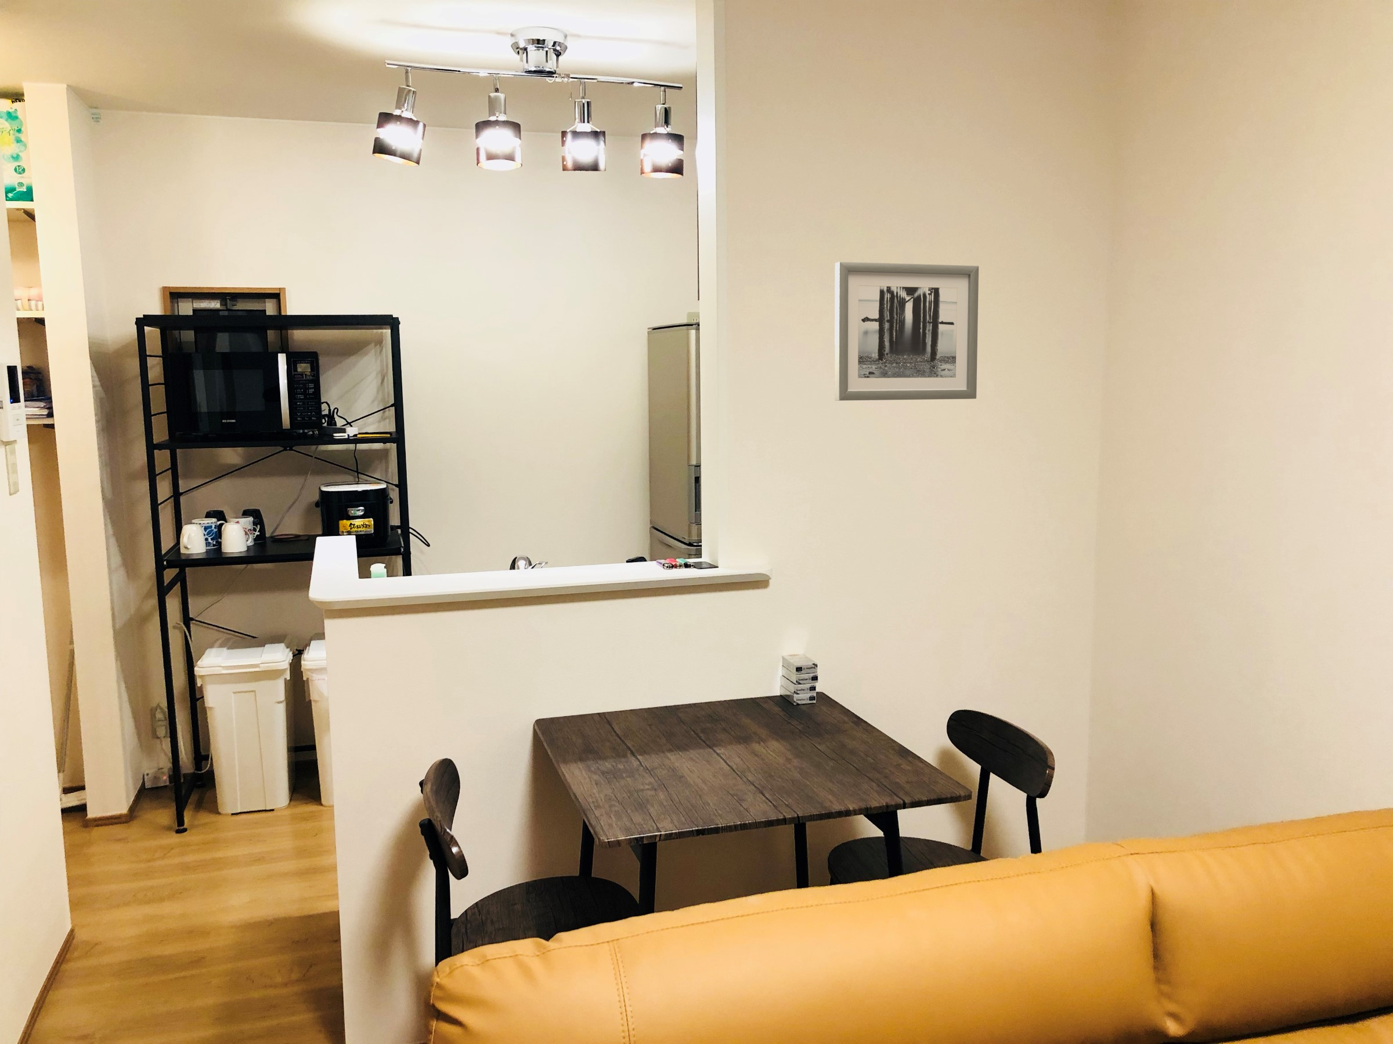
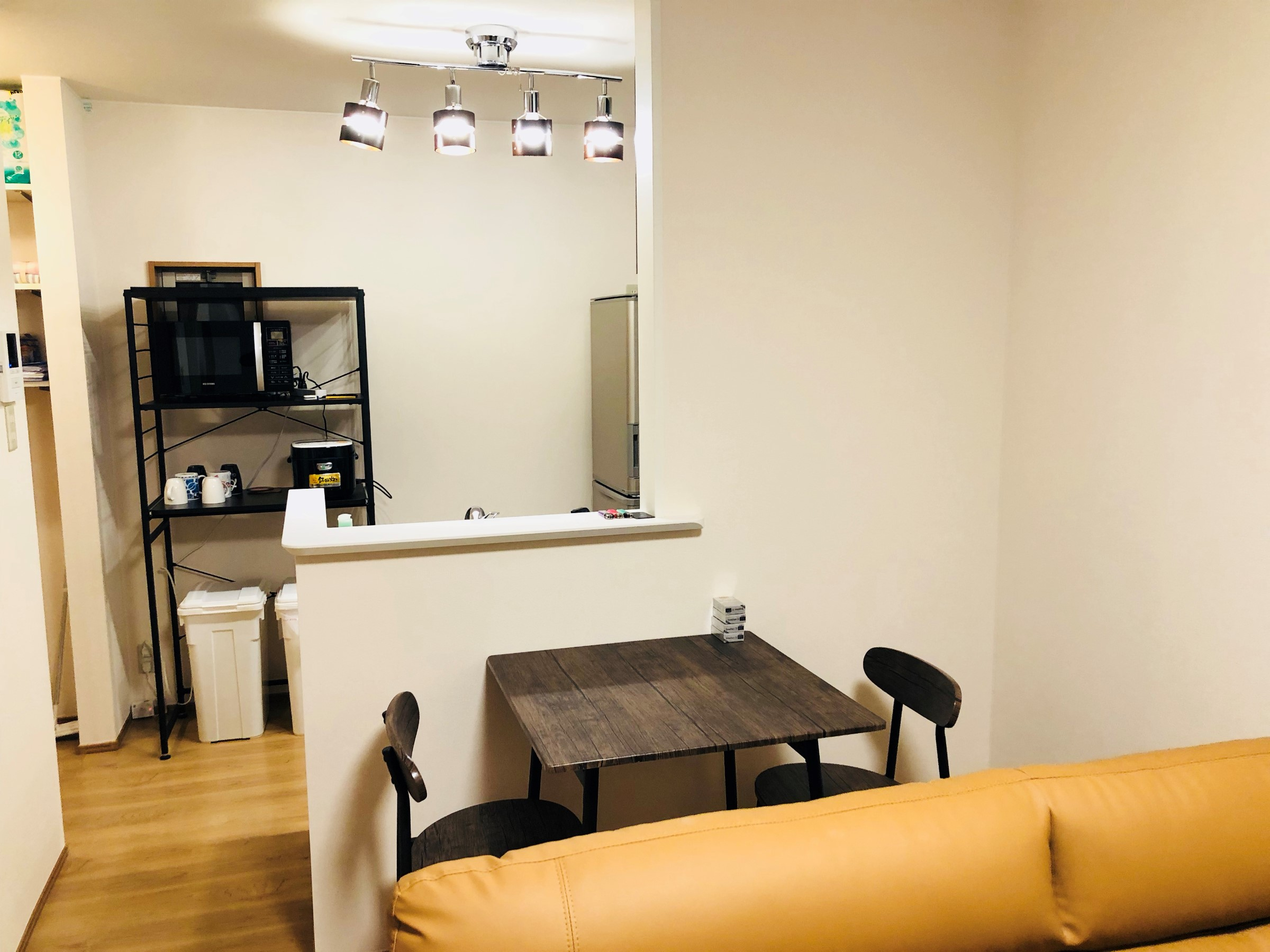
- wall art (907, 332)
